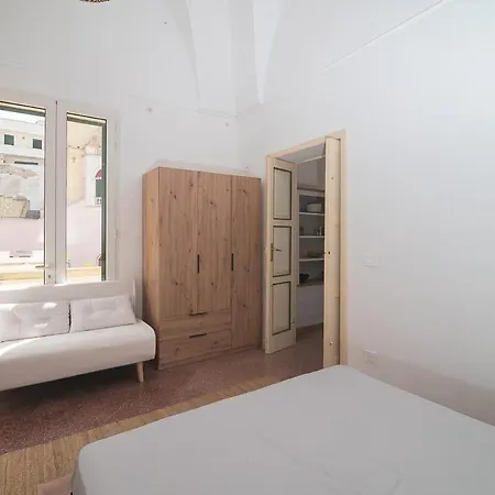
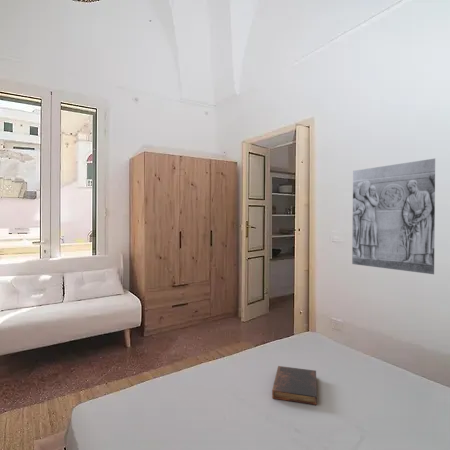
+ book (295, 383)
+ wall relief (392, 217)
